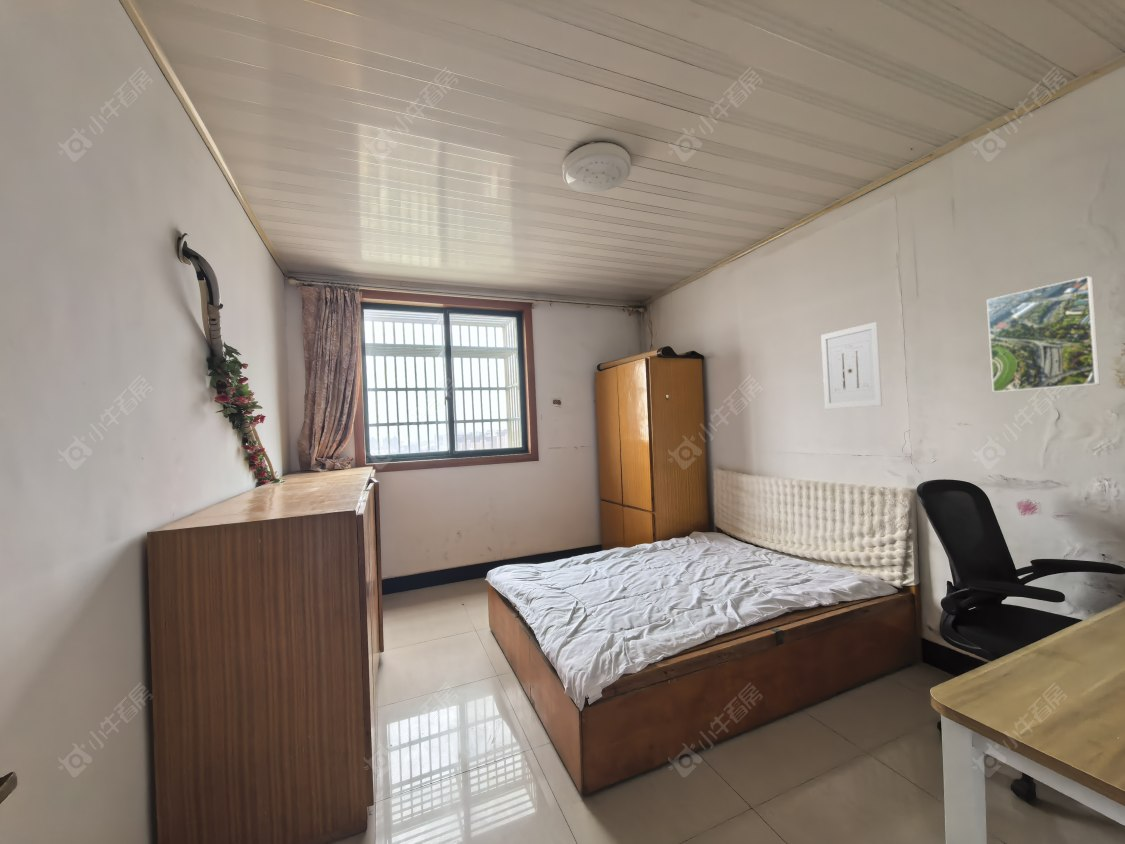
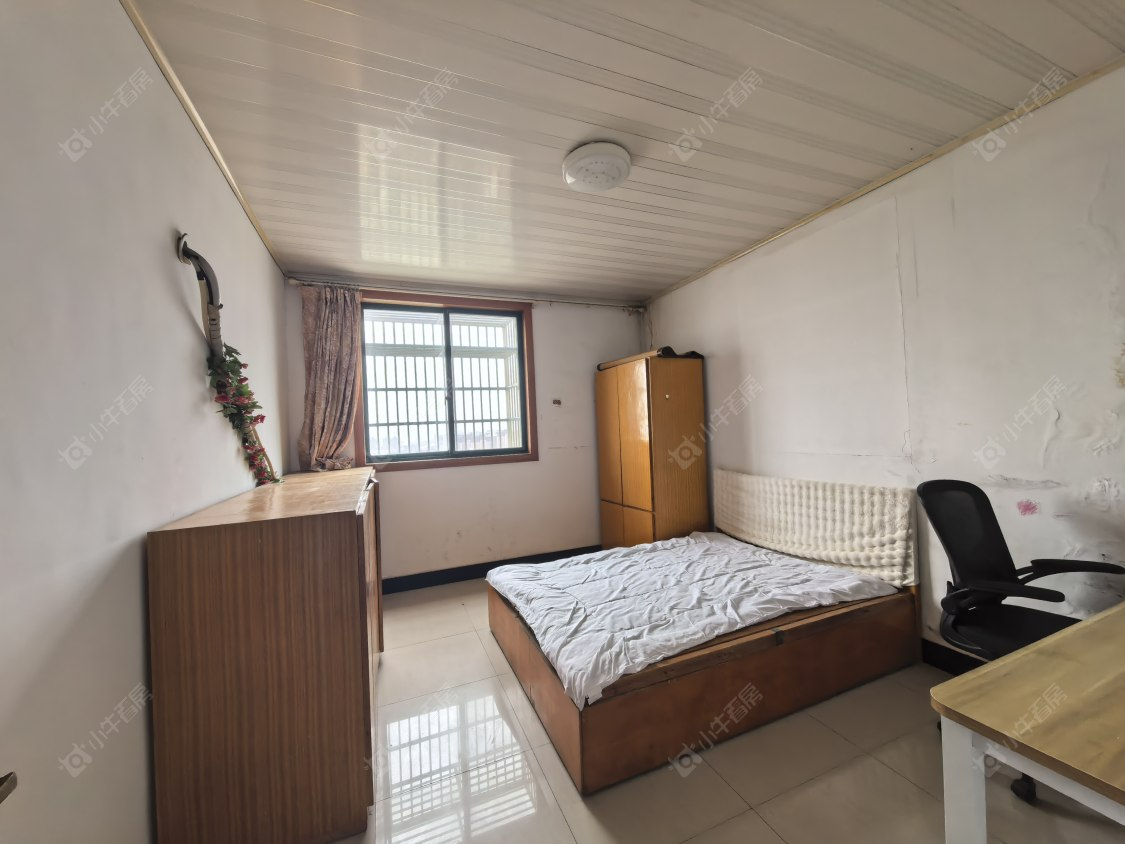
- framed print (1038, 338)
- wall art (849, 368)
